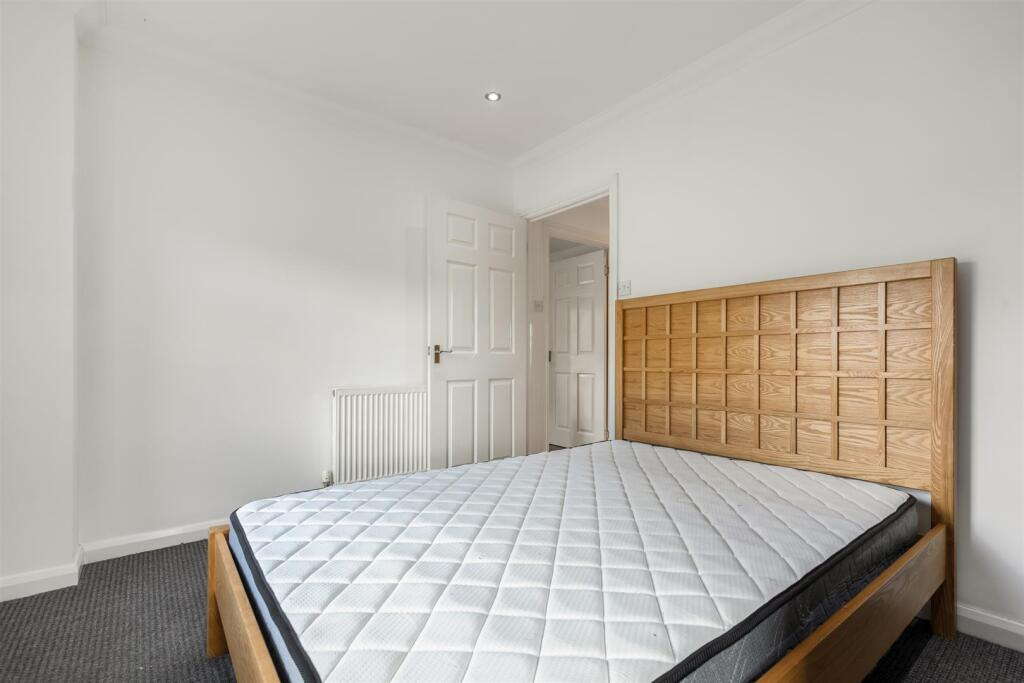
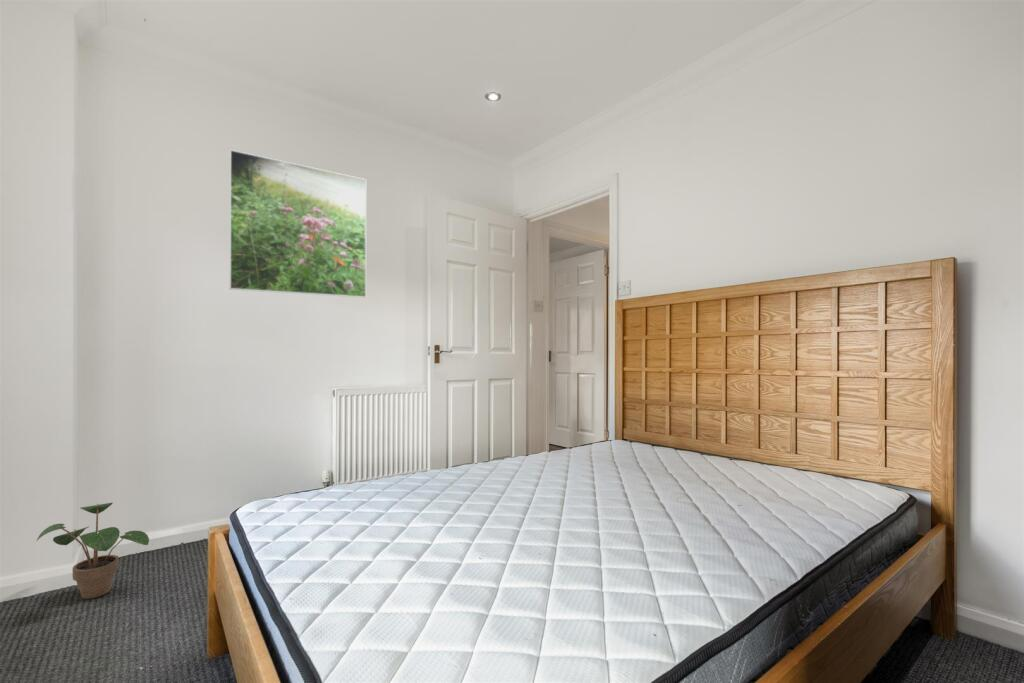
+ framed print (303, 230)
+ potted plant (96, 551)
